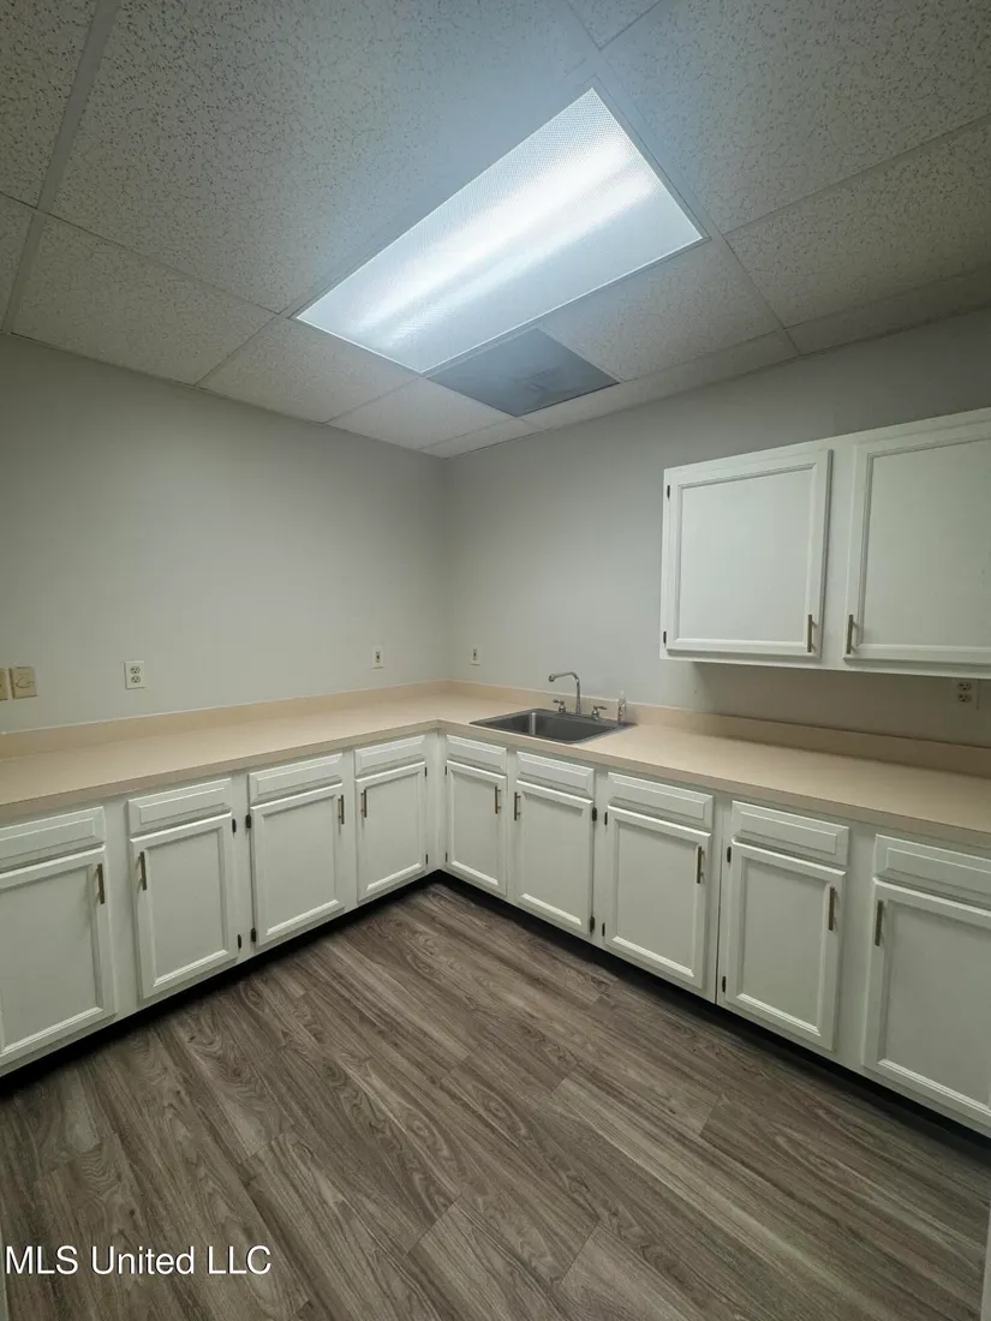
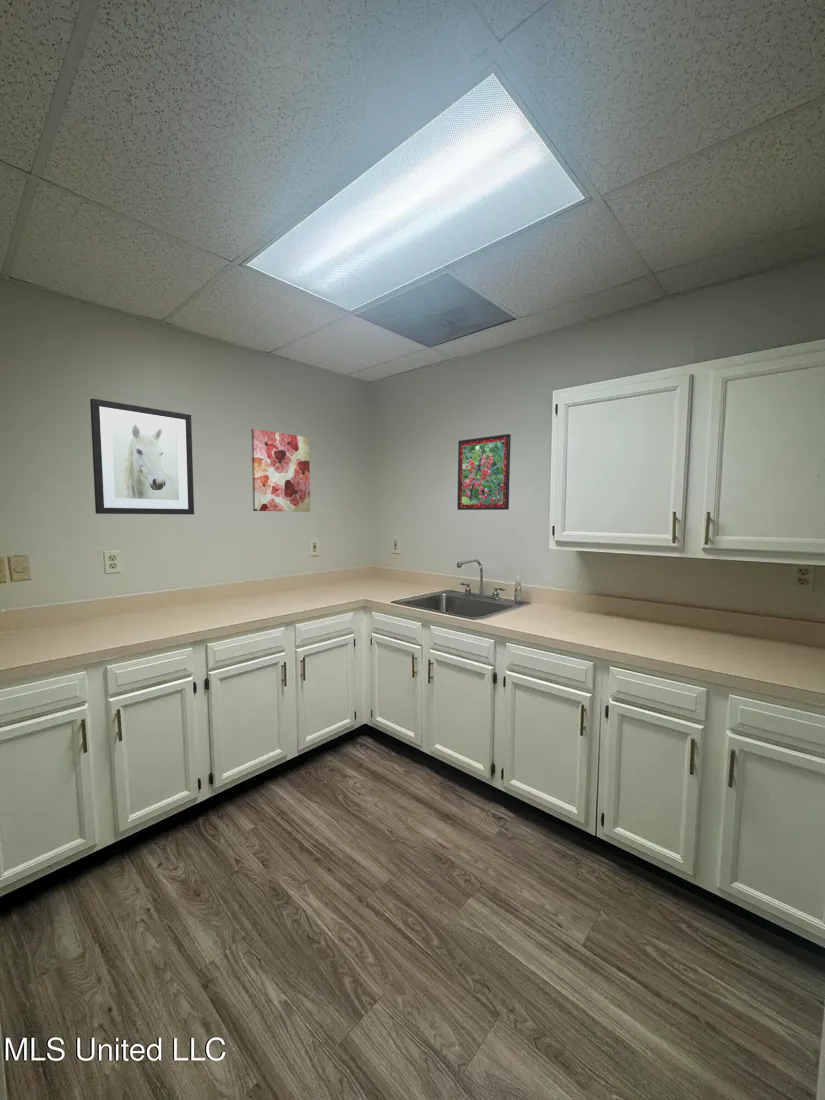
+ wall art (282, 472)
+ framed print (482, 473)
+ wall art (146, 461)
